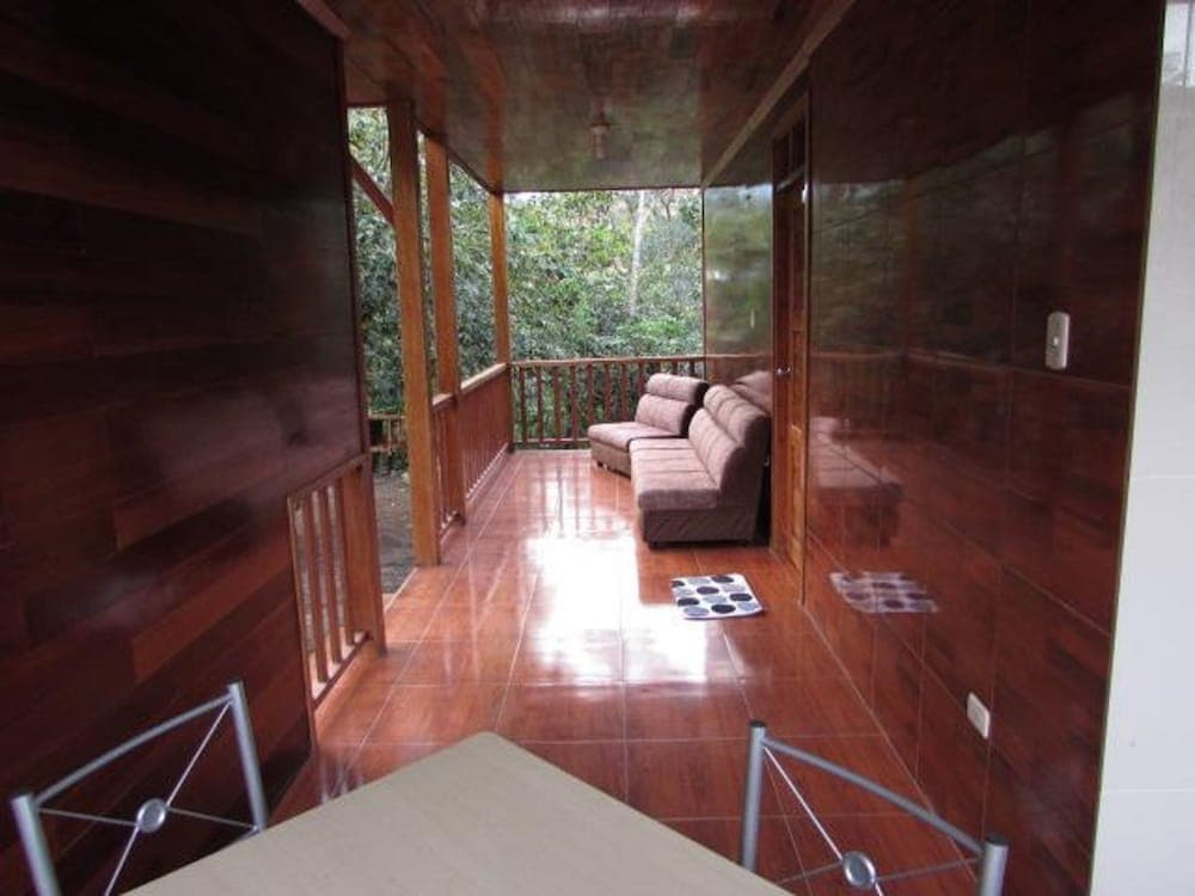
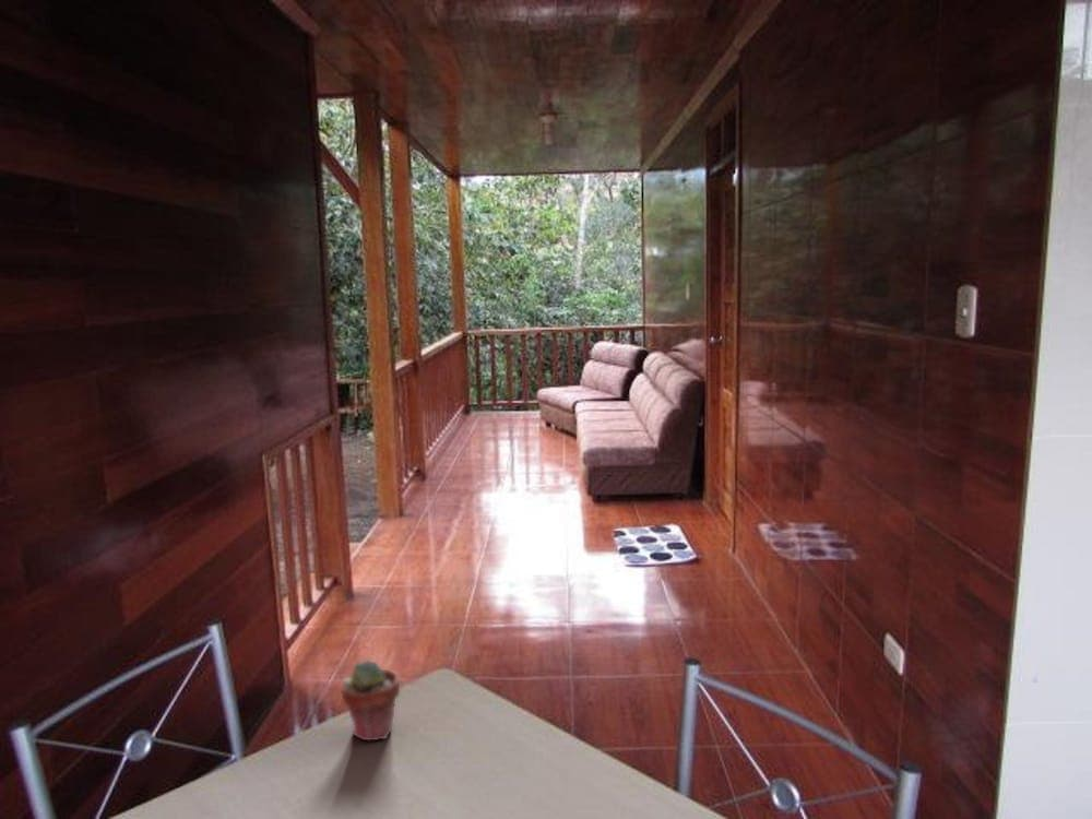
+ potted succulent (370, 696)
